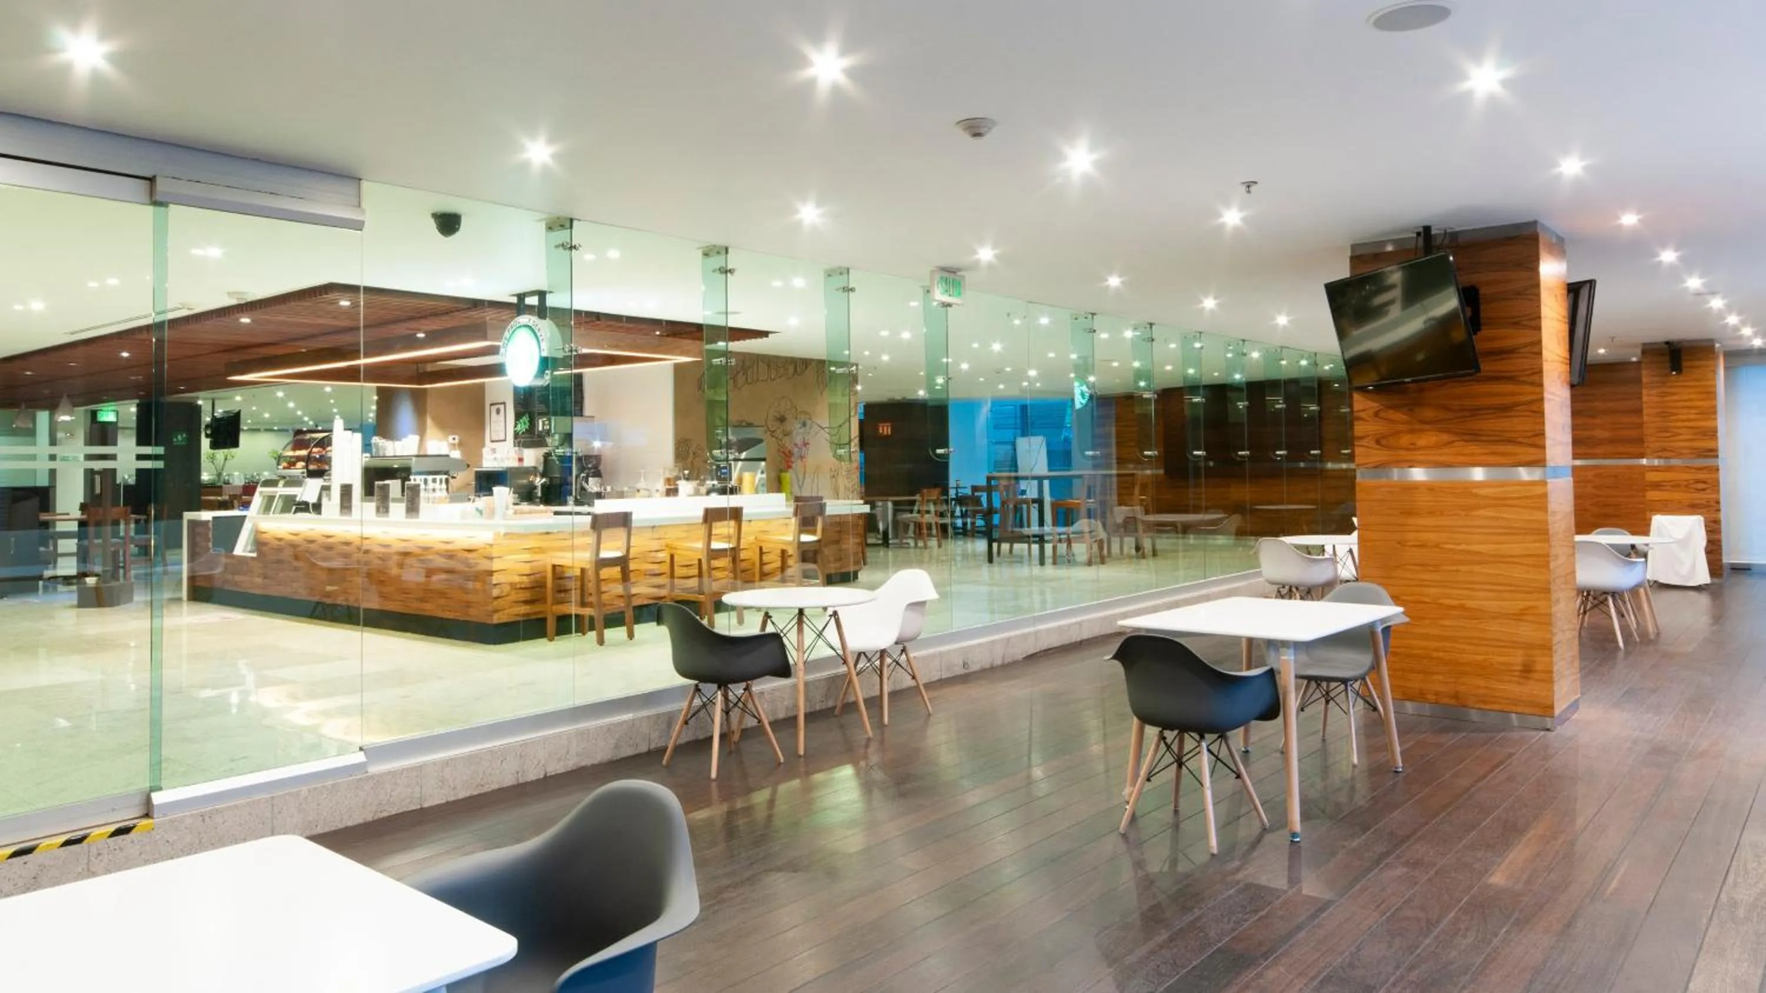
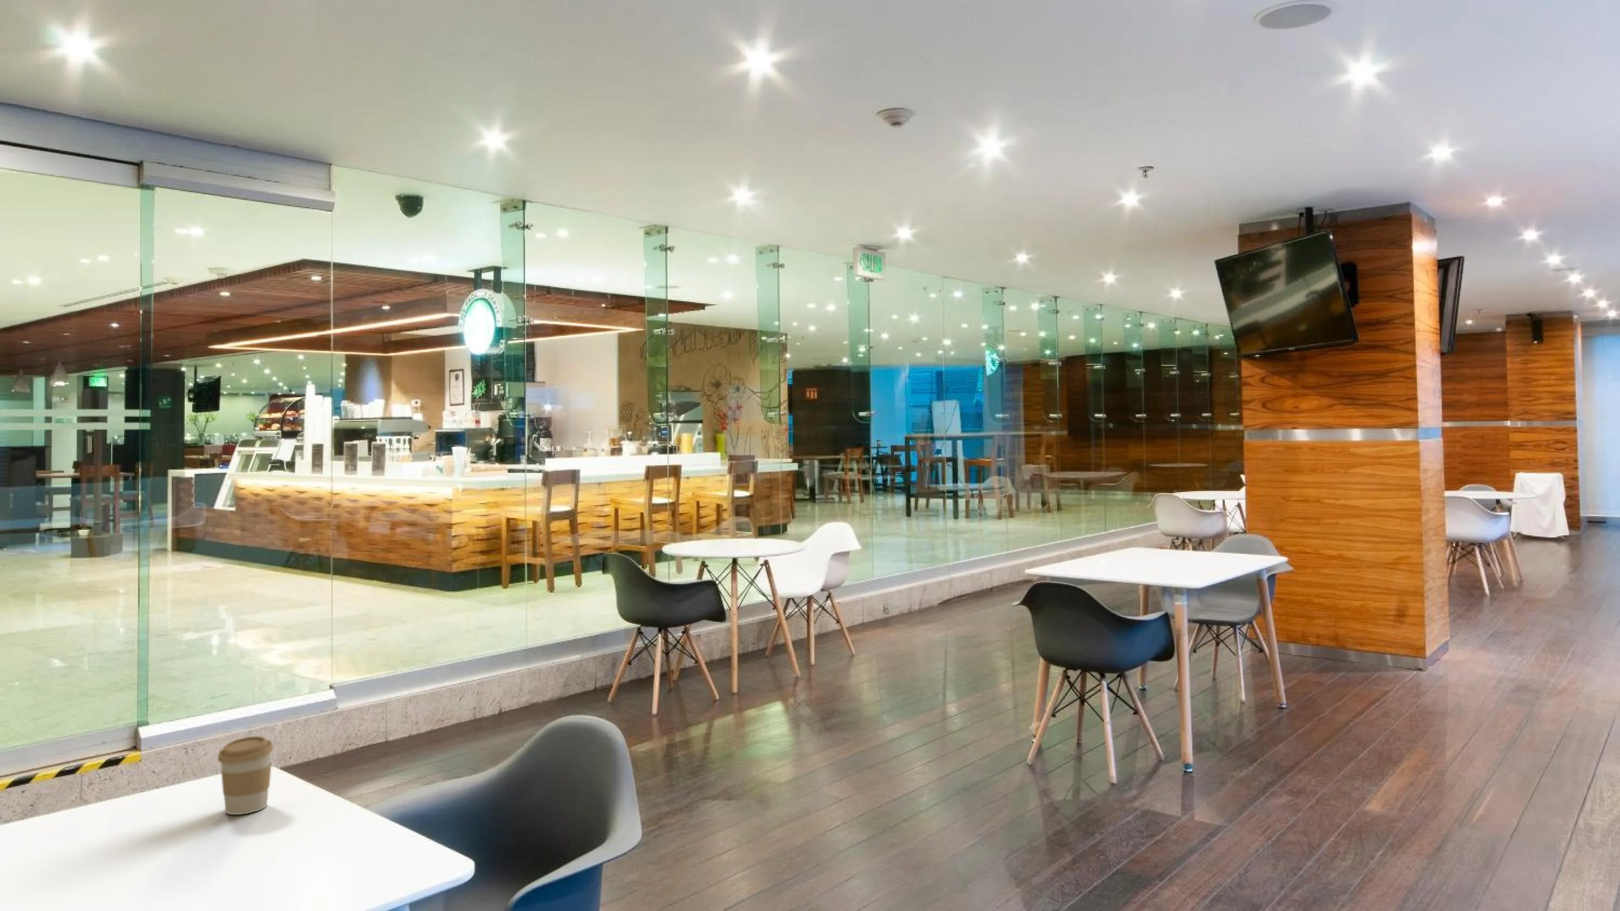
+ coffee cup (246, 774)
